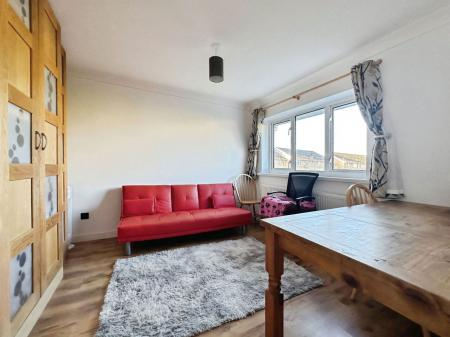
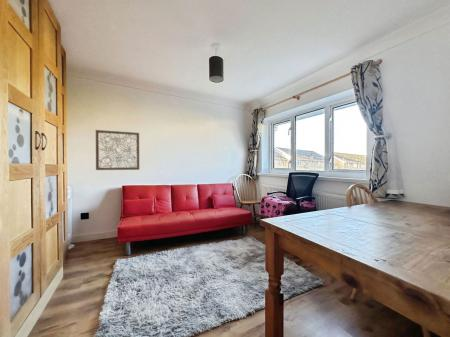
+ wall art (116, 150)
